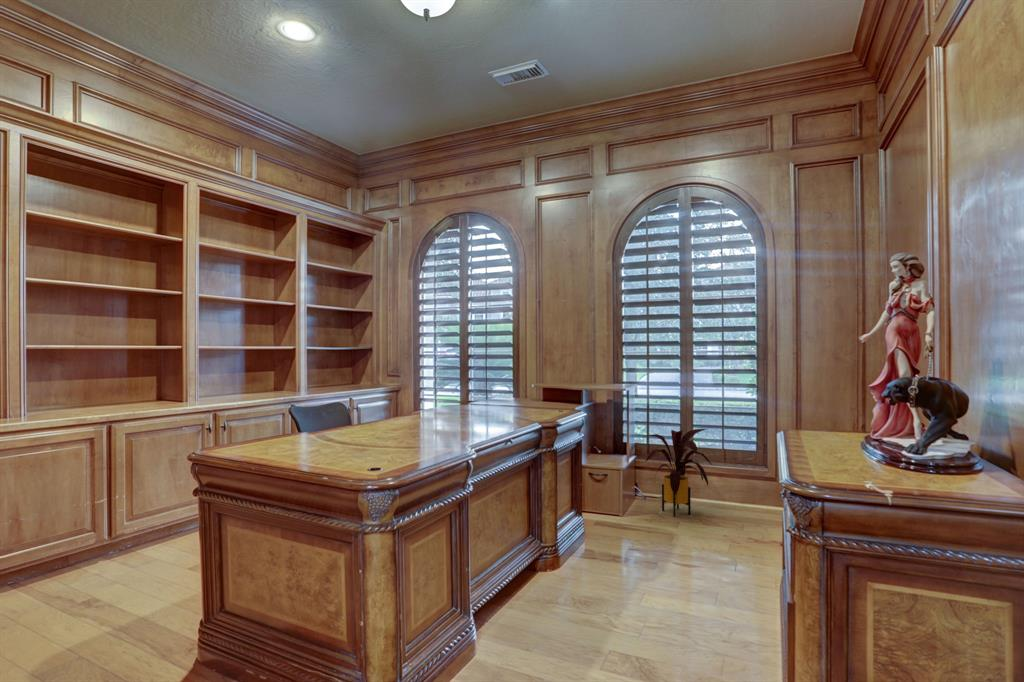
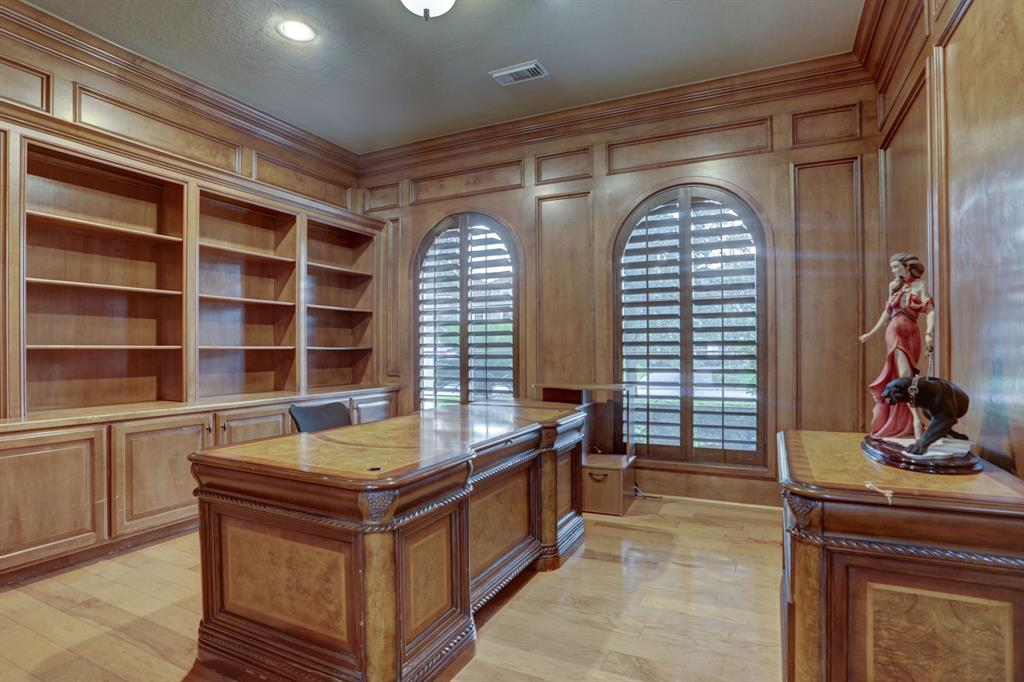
- house plant (674, 469)
